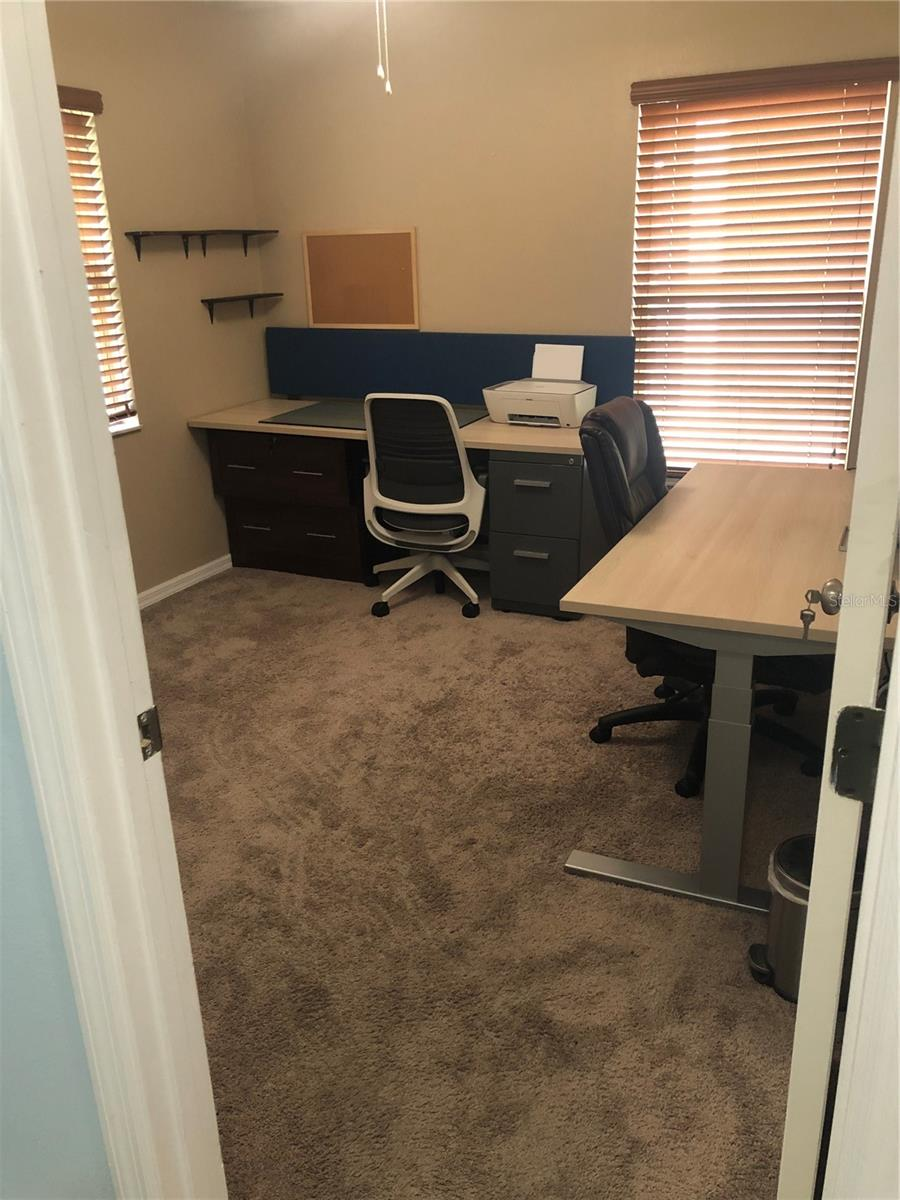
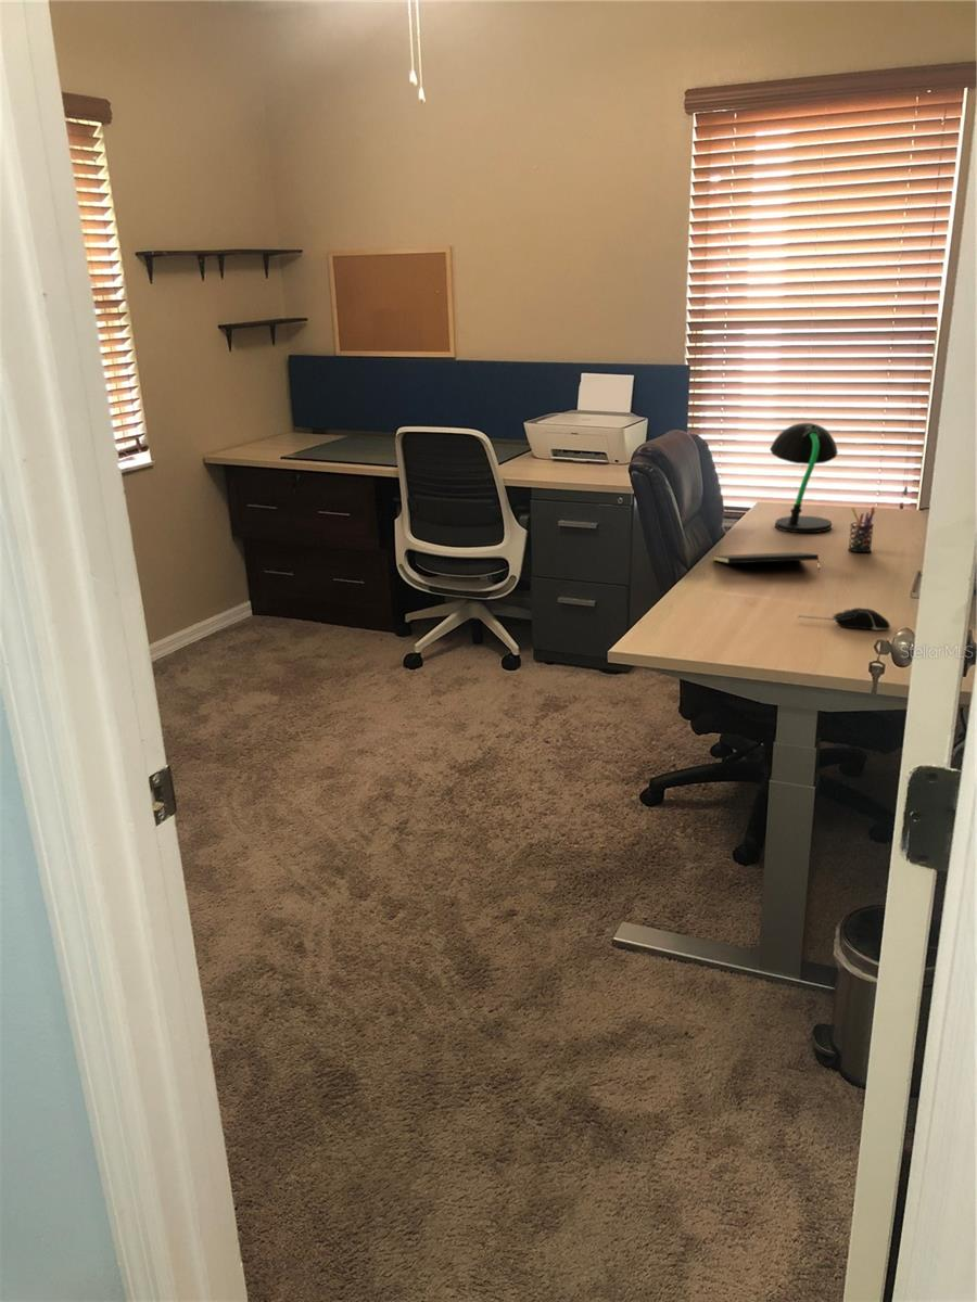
+ pen holder (864, 527)
+ notepad (763, 558)
+ desk lamp (804, 474)
+ computer mouse (843, 614)
